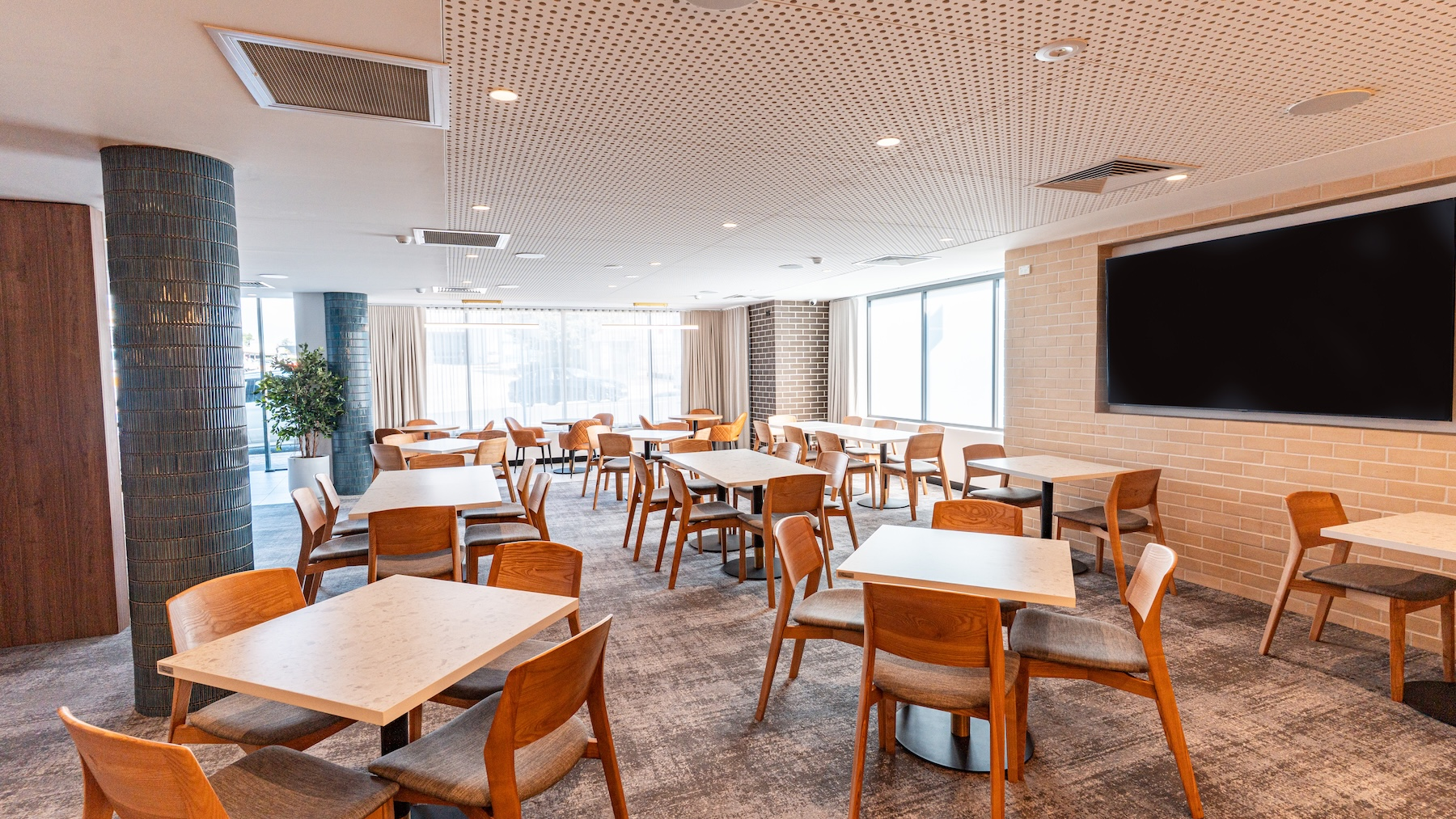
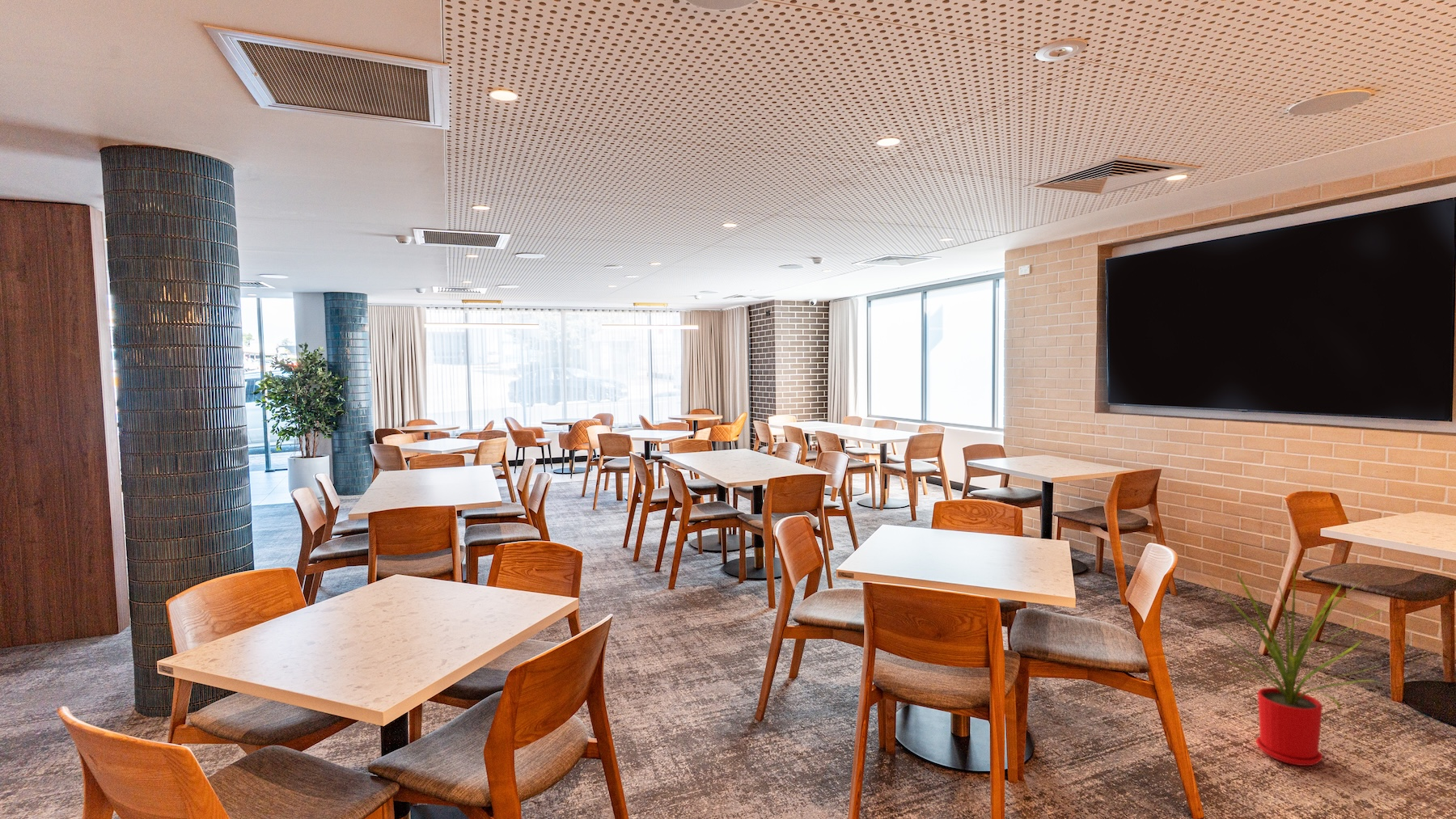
+ house plant (1288, 662)
